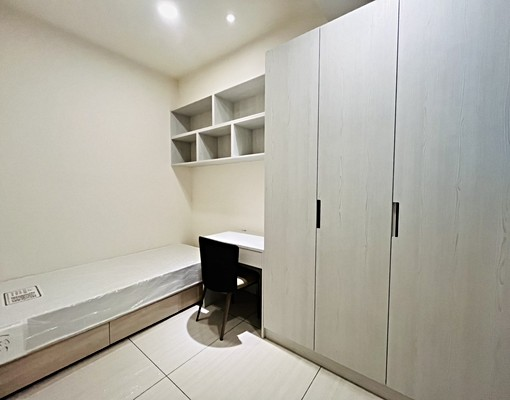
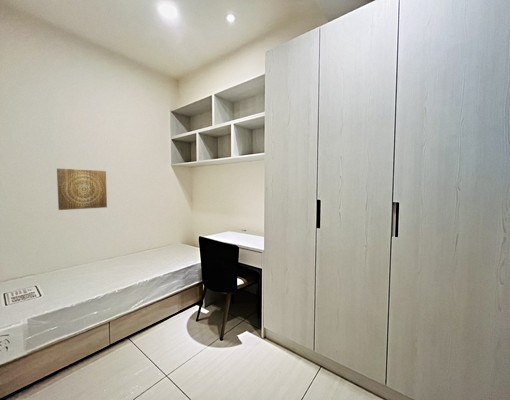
+ wall art (83, 189)
